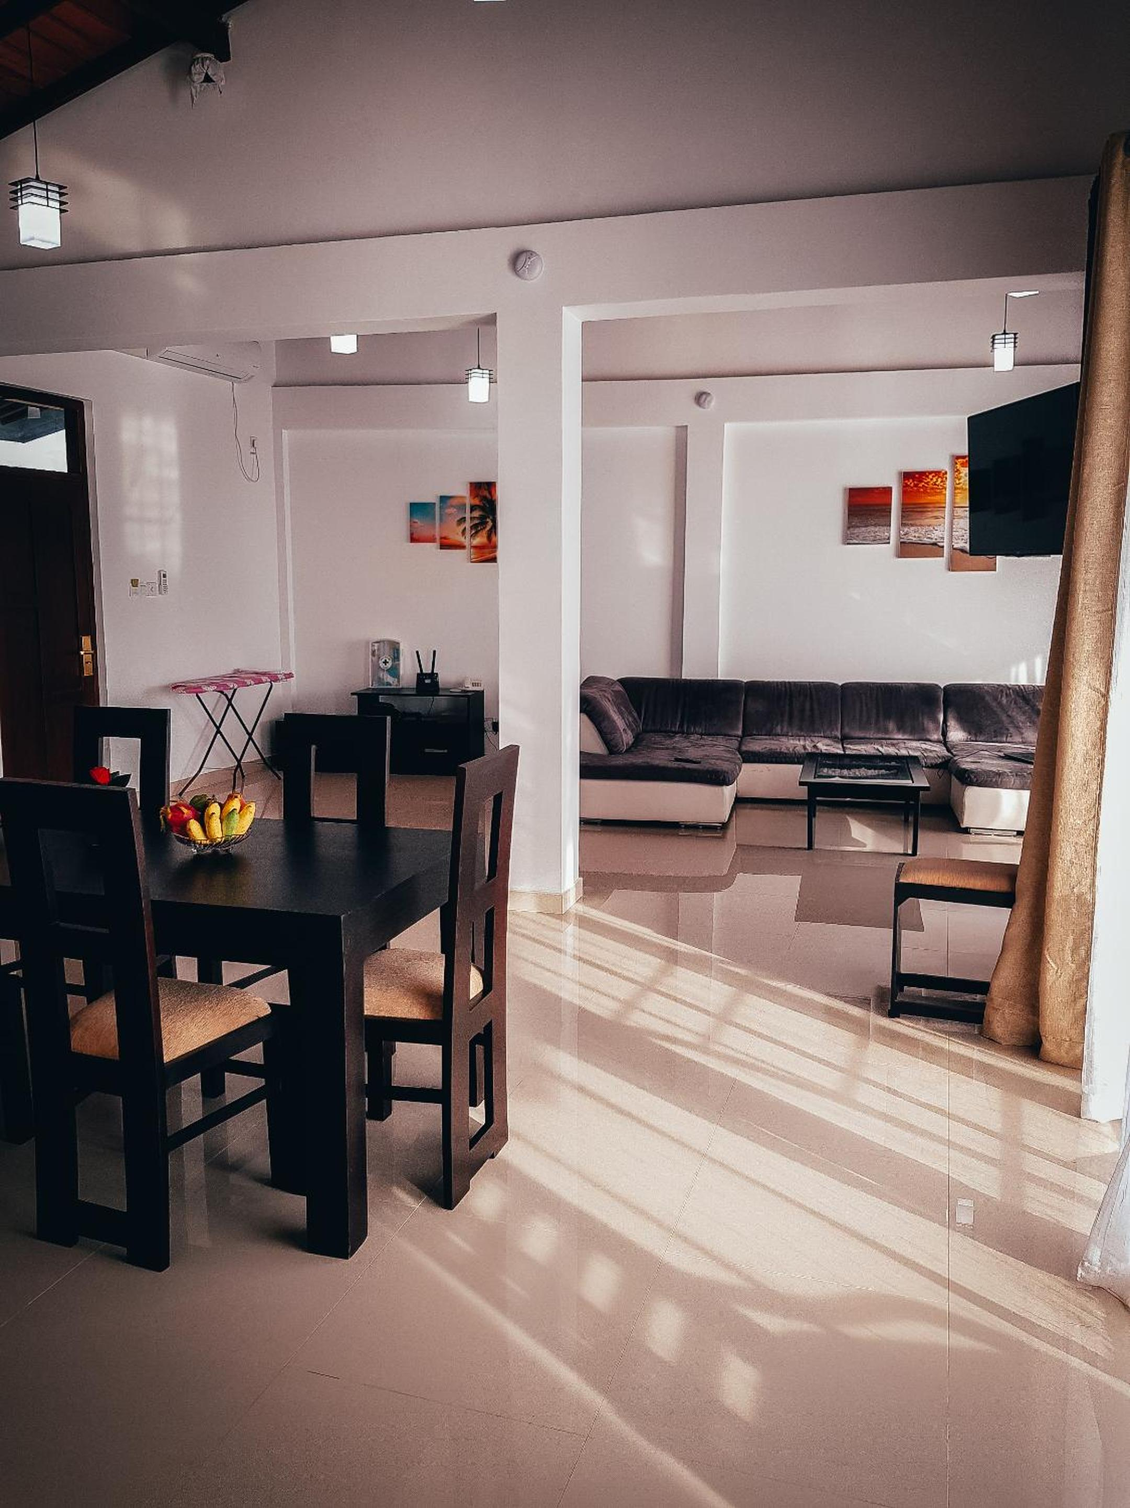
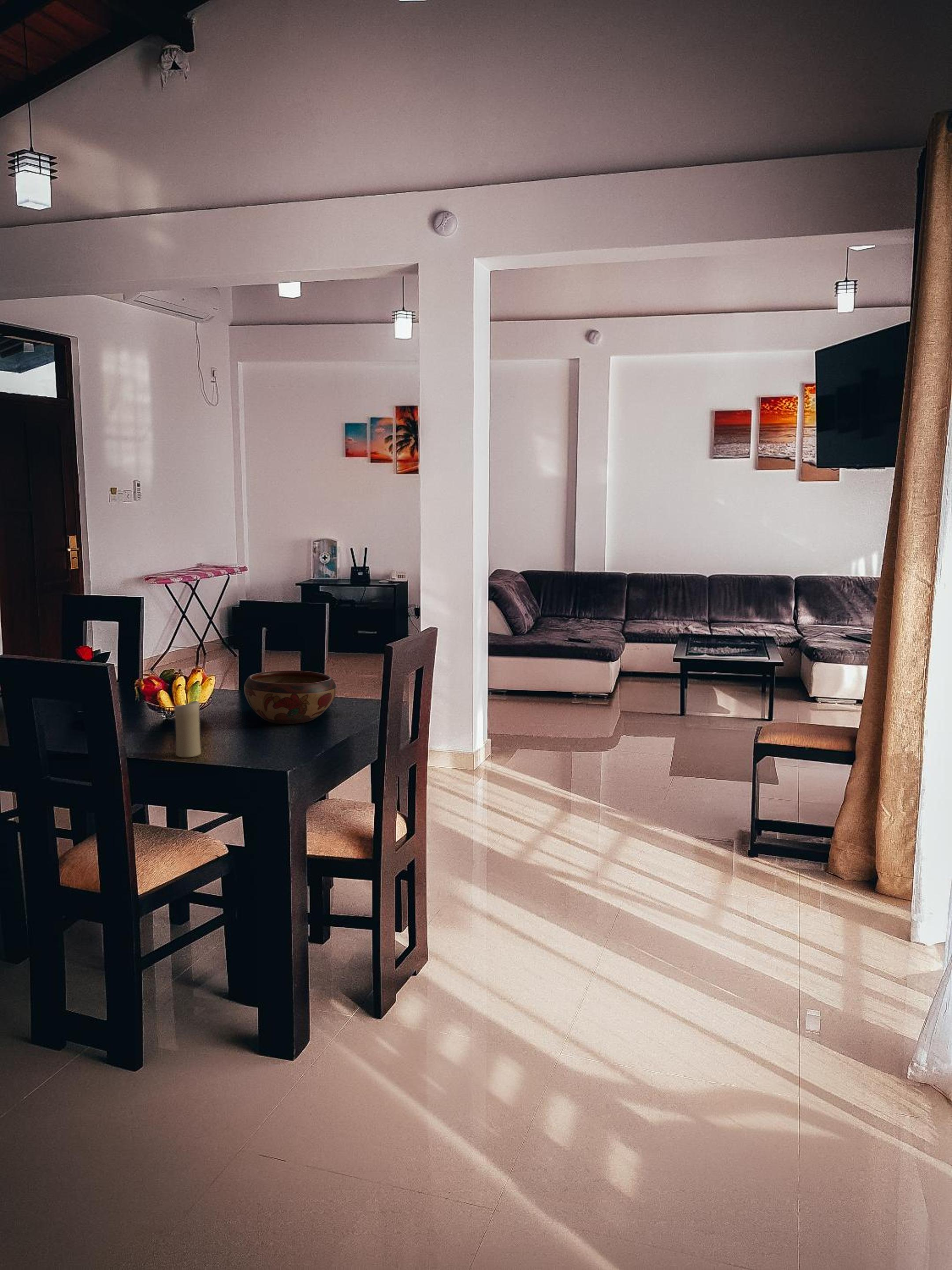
+ candle (186, 727)
+ decorative bowl (290, 697)
